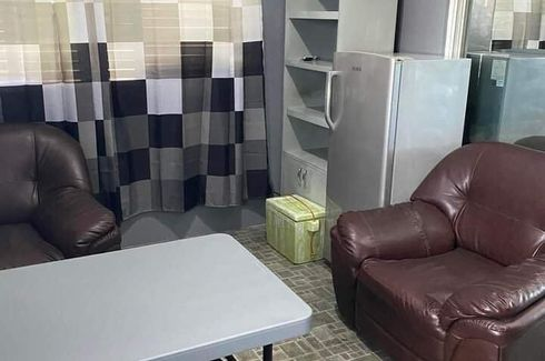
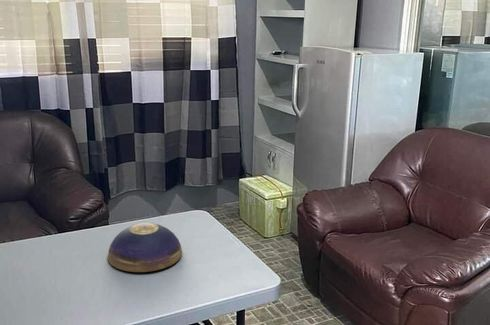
+ decorative bowl (144, 240)
